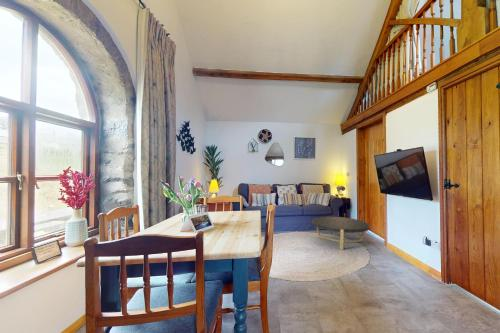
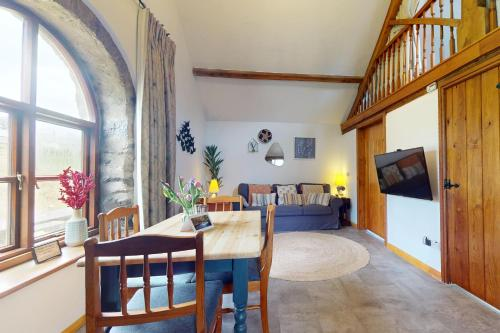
- coffee table (339, 231)
